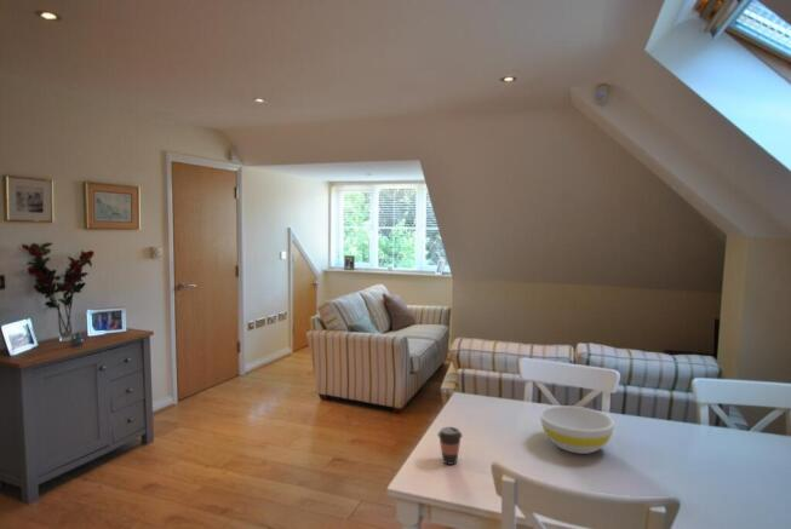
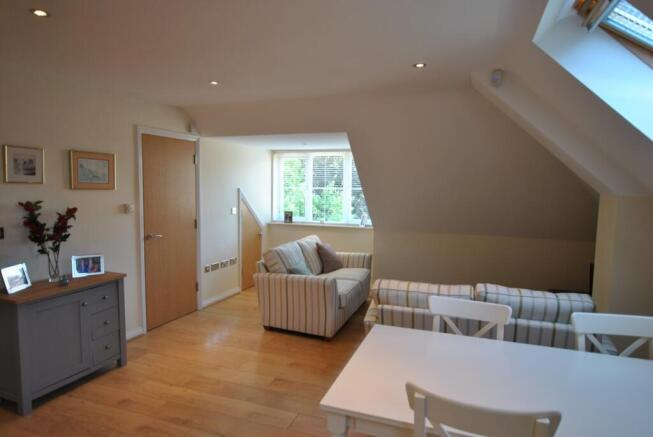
- coffee cup (449, 445)
- bowl (575, 431)
